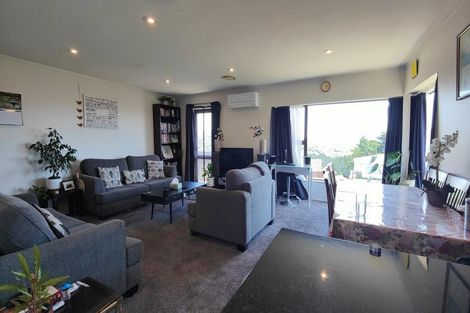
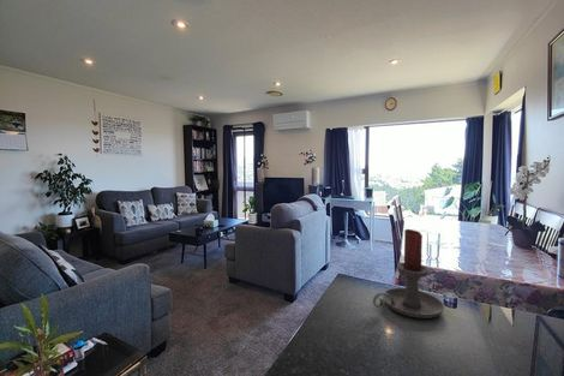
+ candle holder (406, 269)
